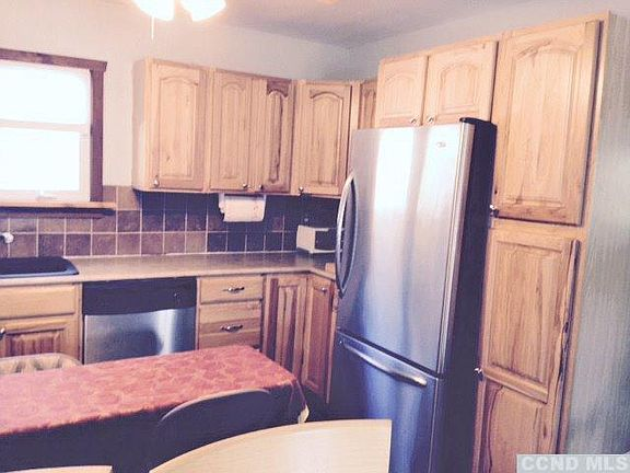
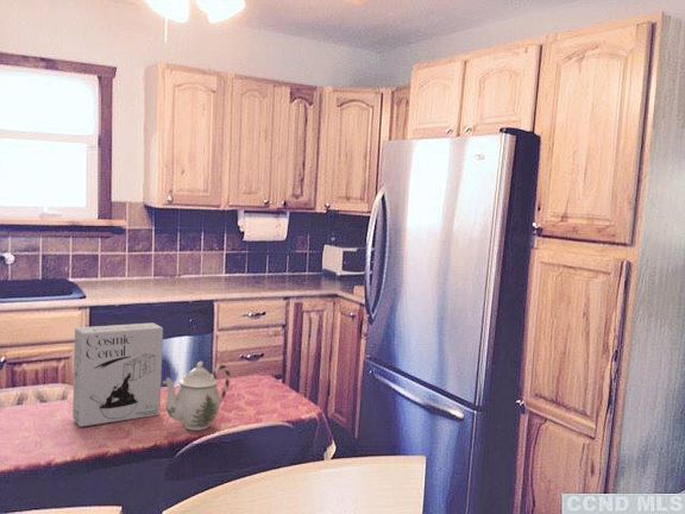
+ cereal box (118, 372)
+ teapot (196, 394)
